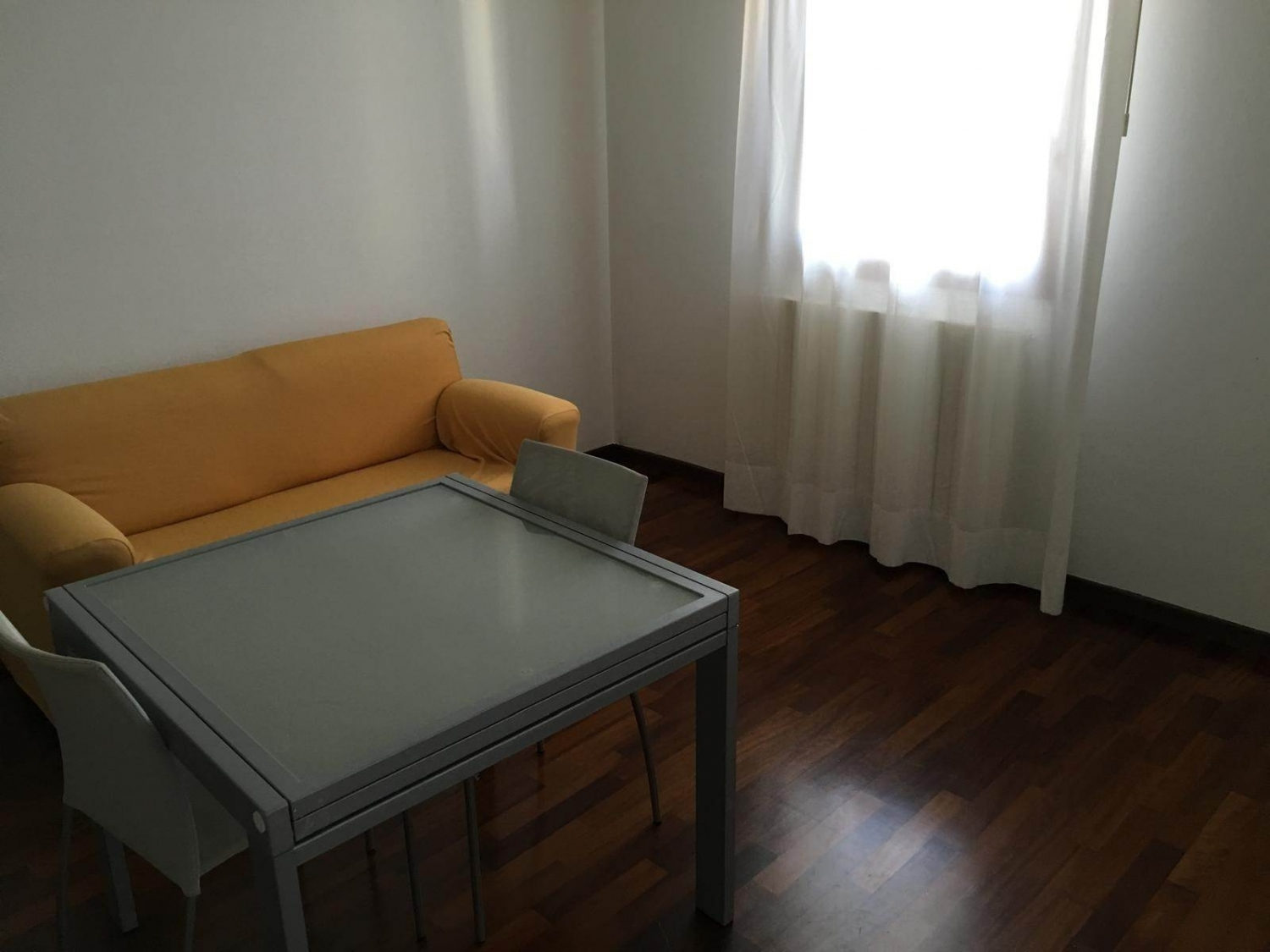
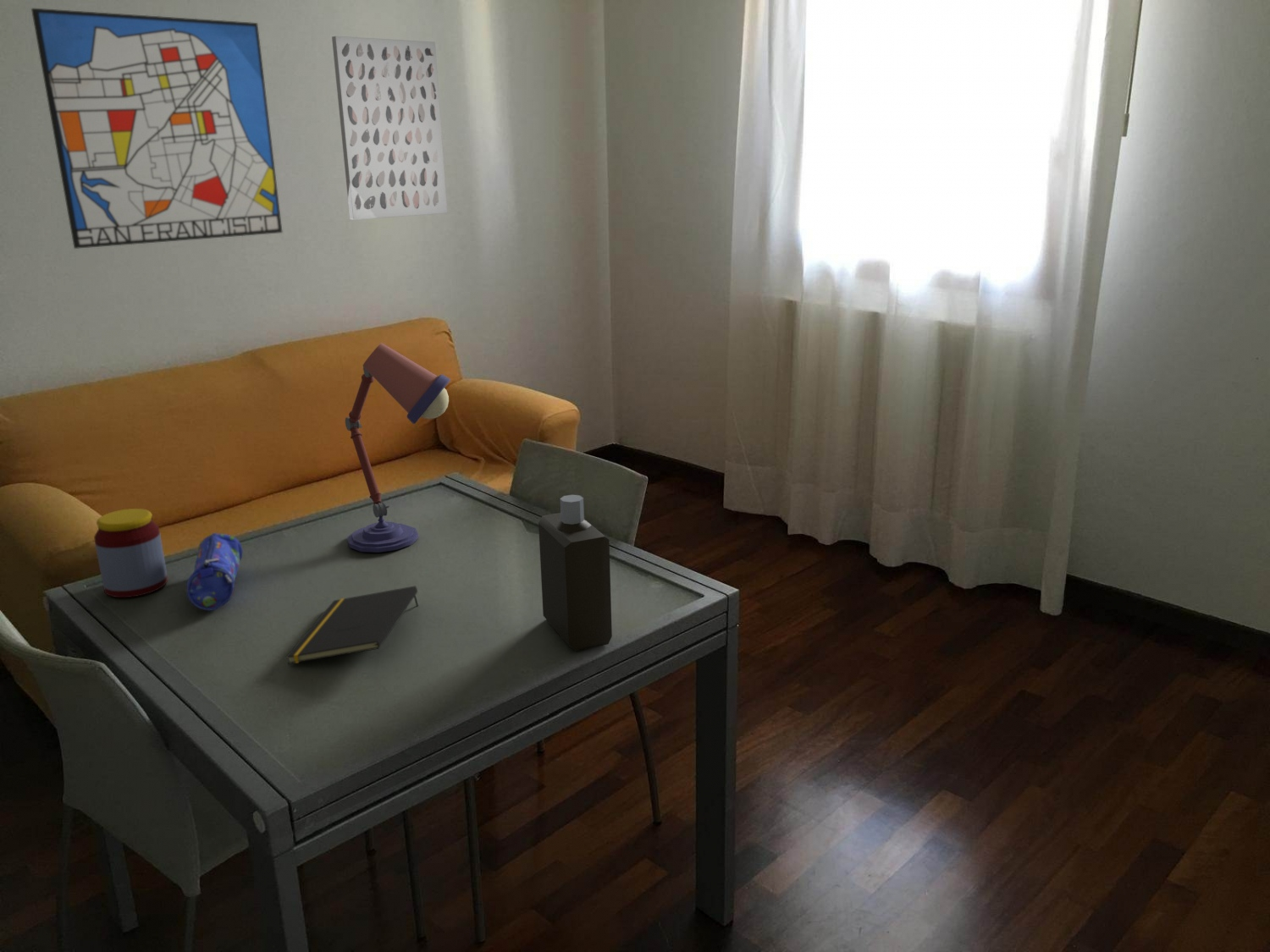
+ pencil case (215, 568)
+ bottle (574, 565)
+ wall art (168, 131)
+ desk lamp (413, 423)
+ notepad (355, 623)
+ jar (130, 551)
+ wall art (393, 129)
